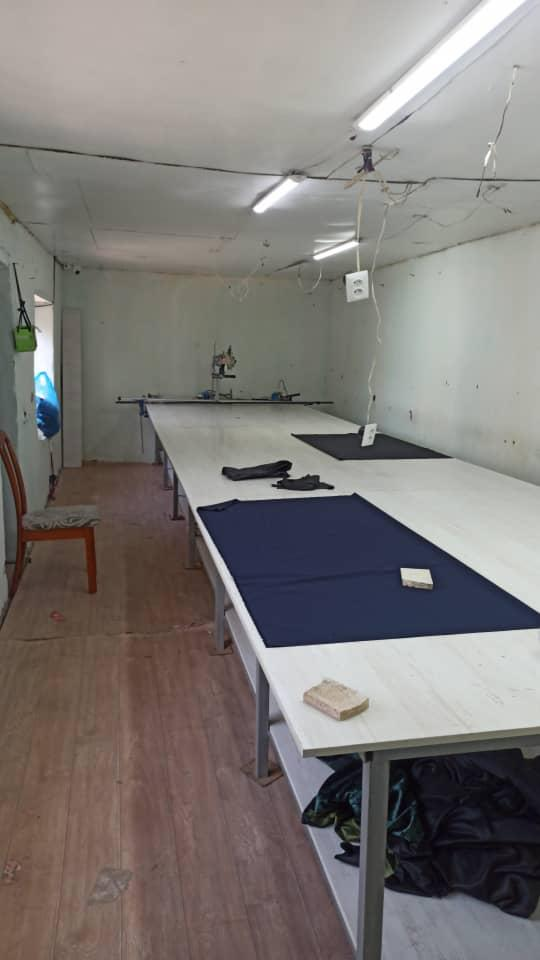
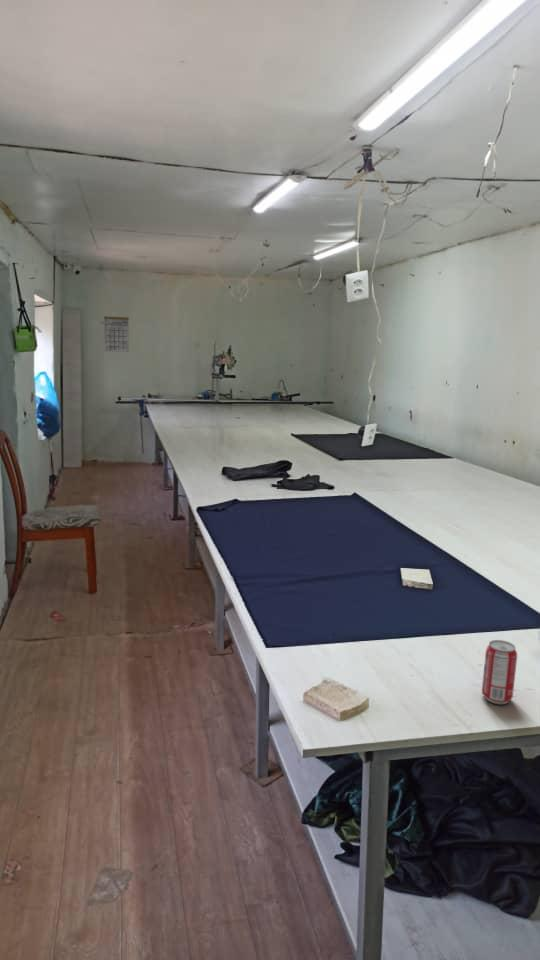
+ beverage can (499, 671)
+ calendar (116, 330)
